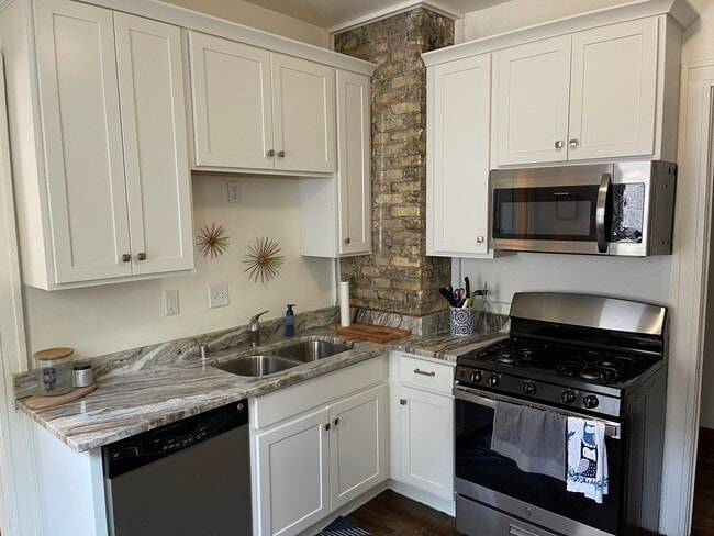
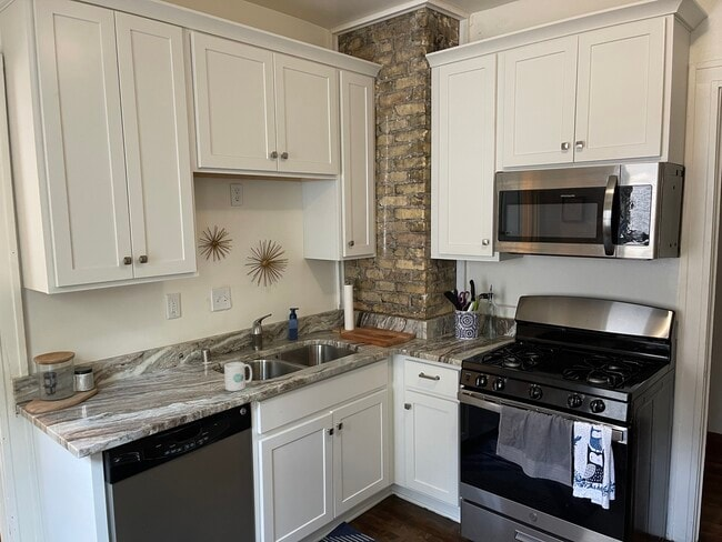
+ mug (239, 375)
